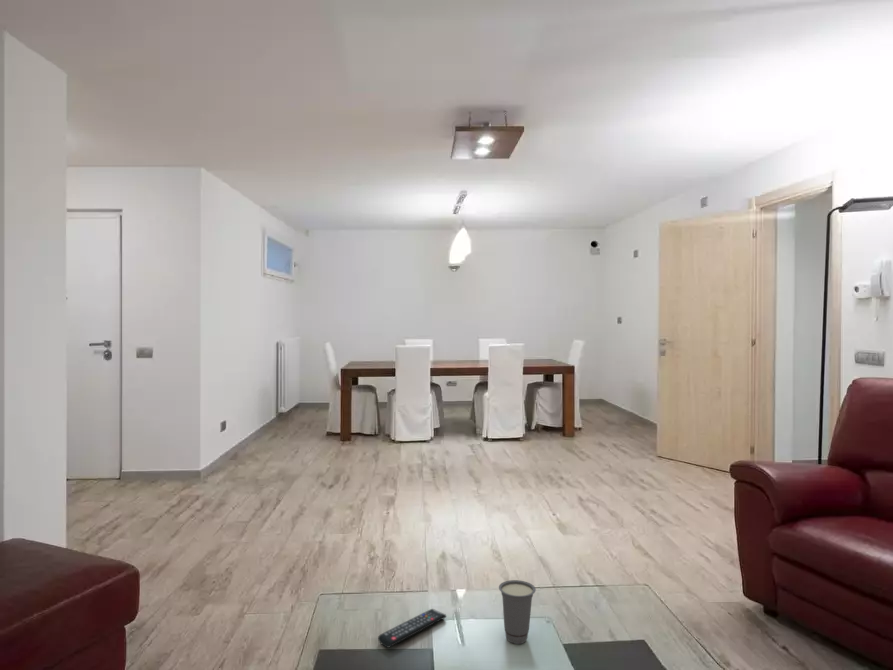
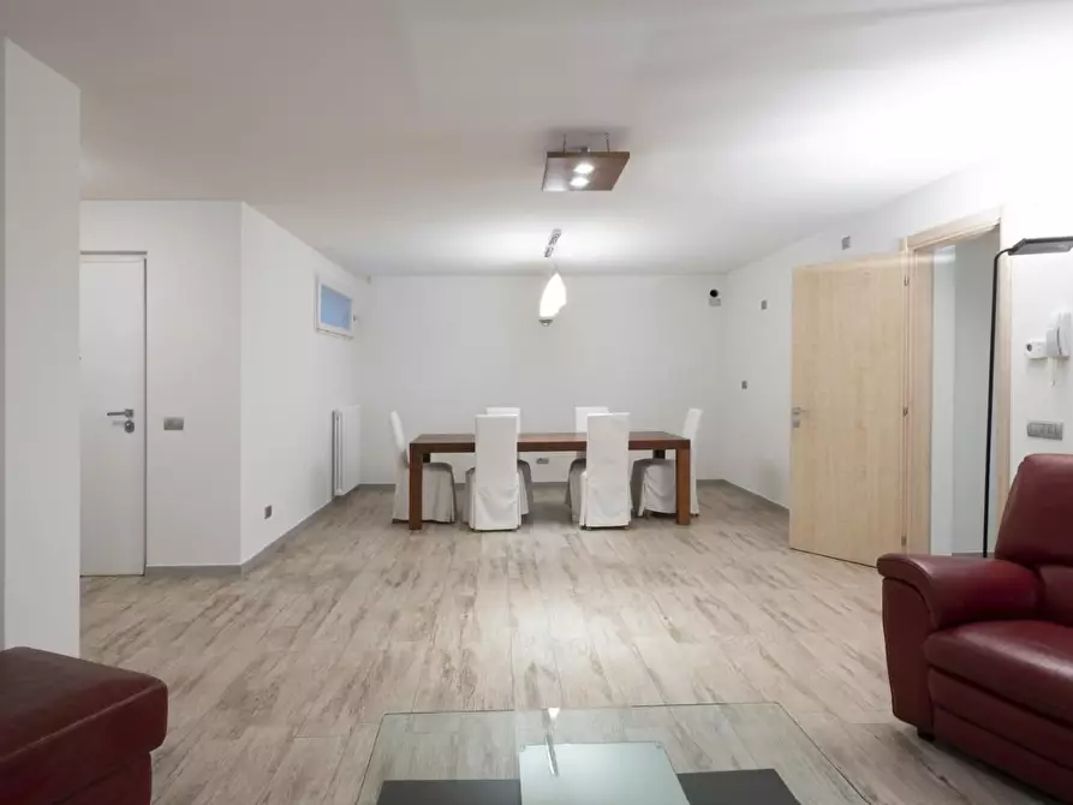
- cup (516, 613)
- remote control (413, 627)
